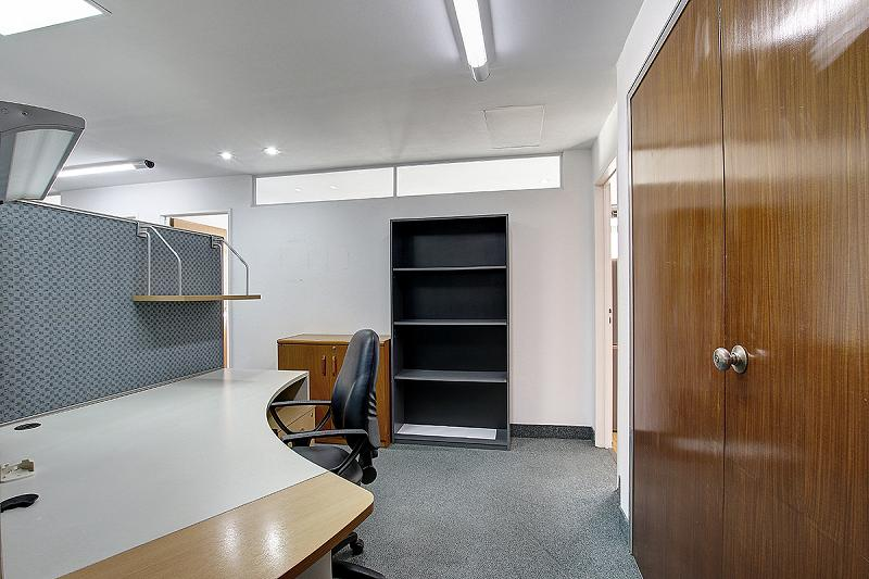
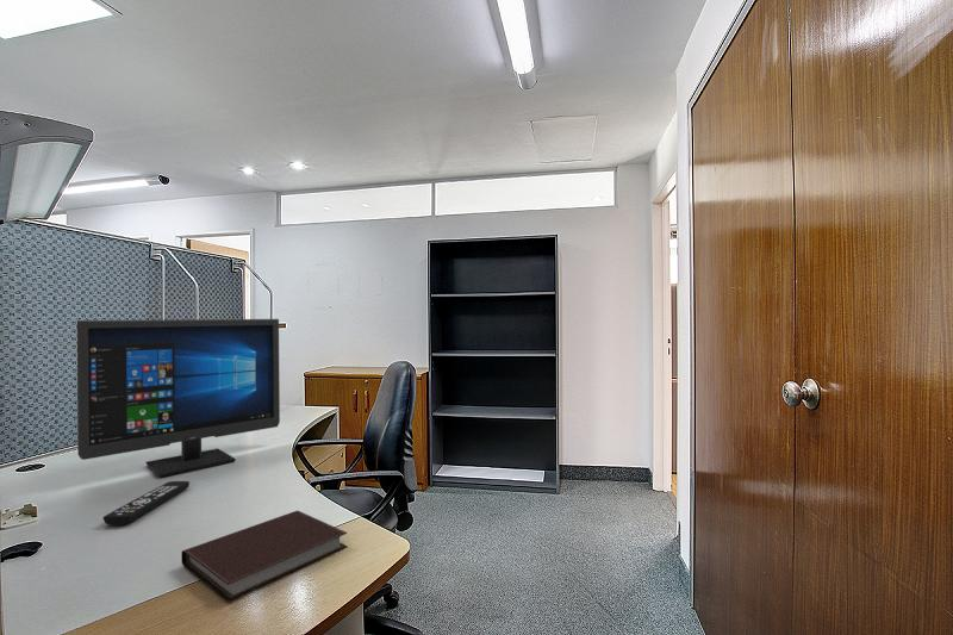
+ computer monitor (191, 391)
+ notebook (267, 548)
+ remote control (150, 500)
